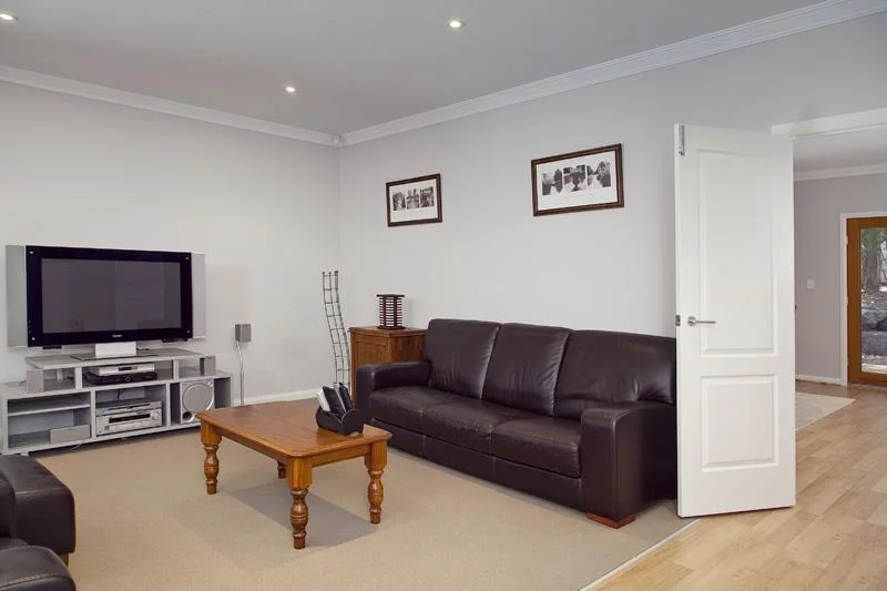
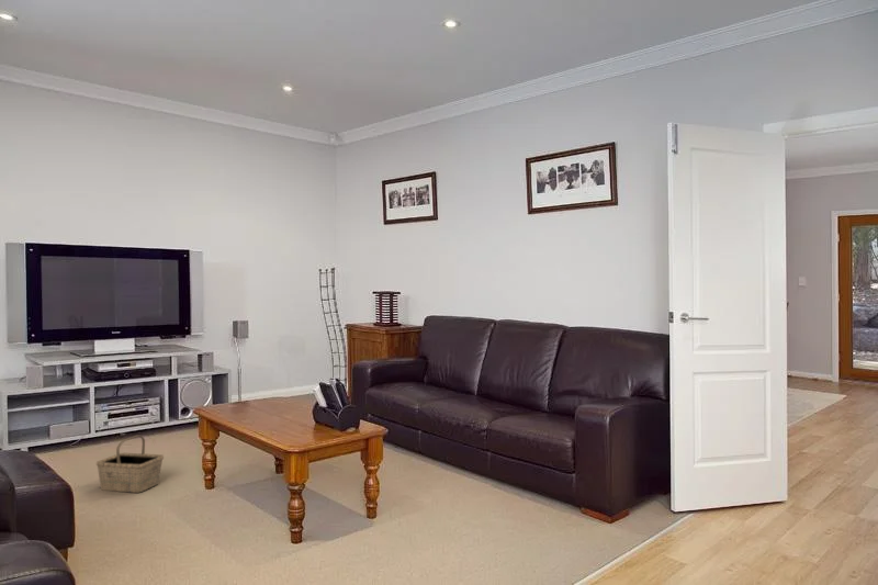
+ basket (130, 461)
